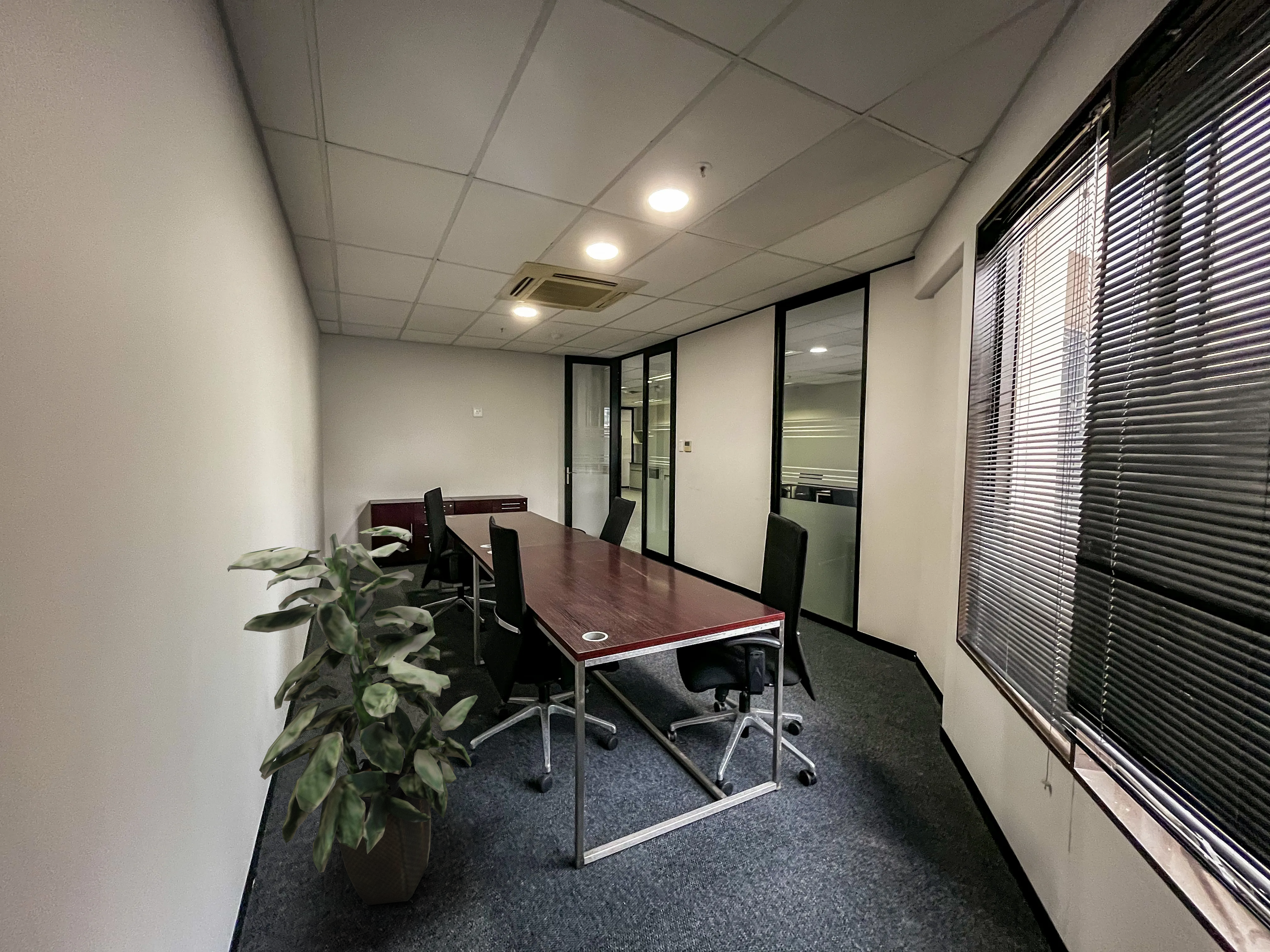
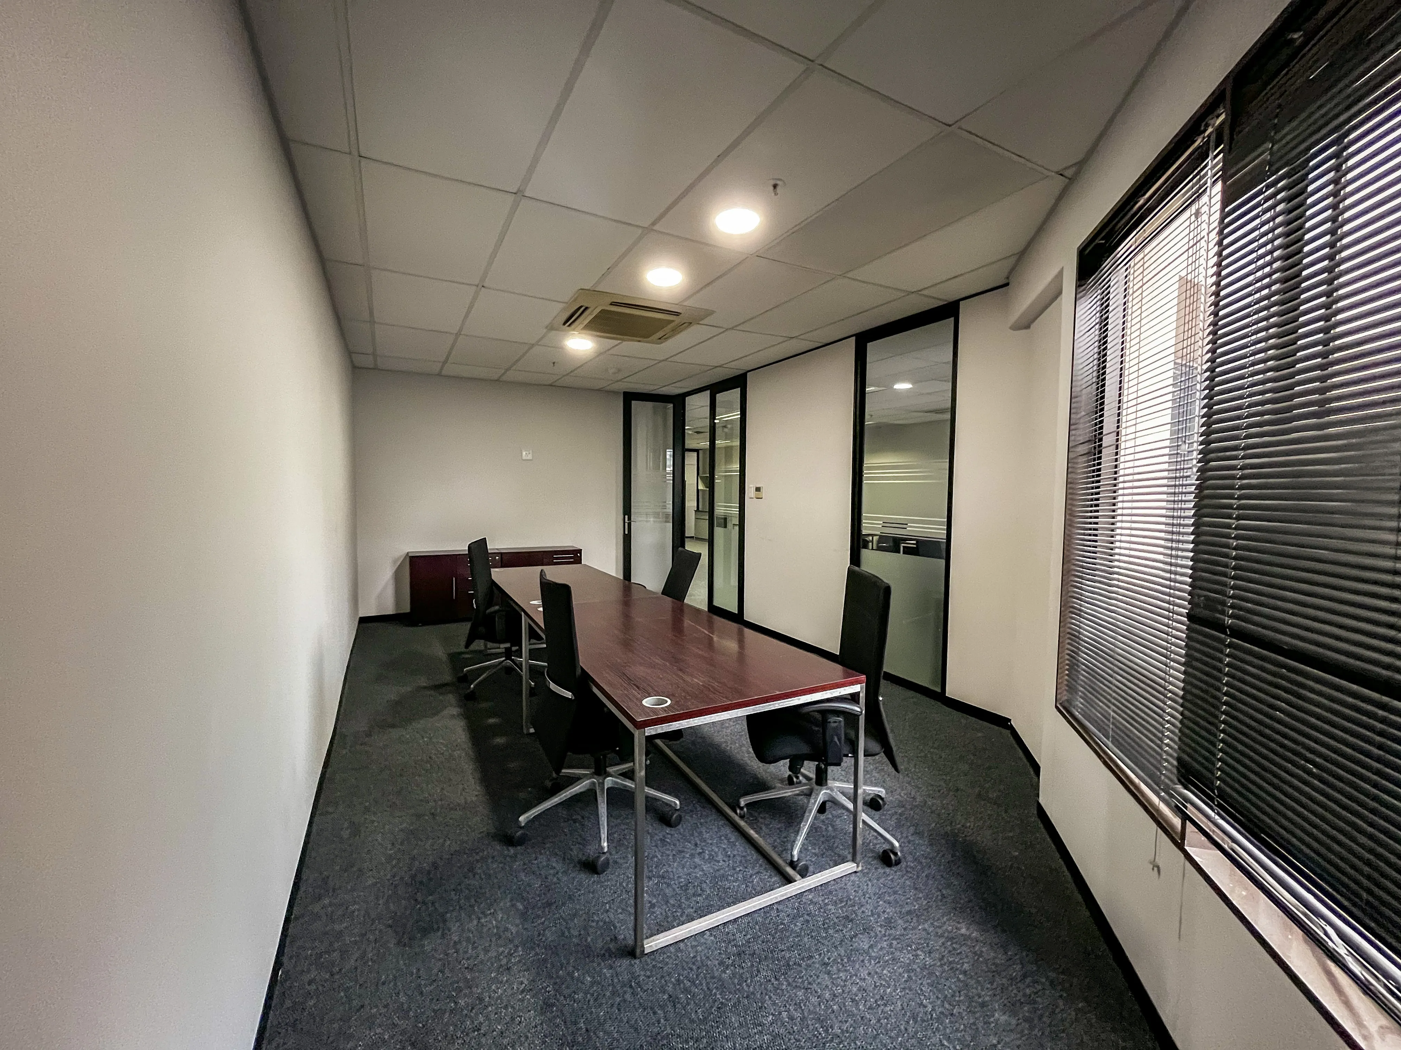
- indoor plant (369, 716)
